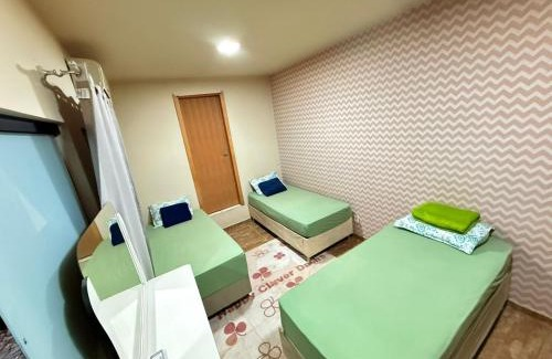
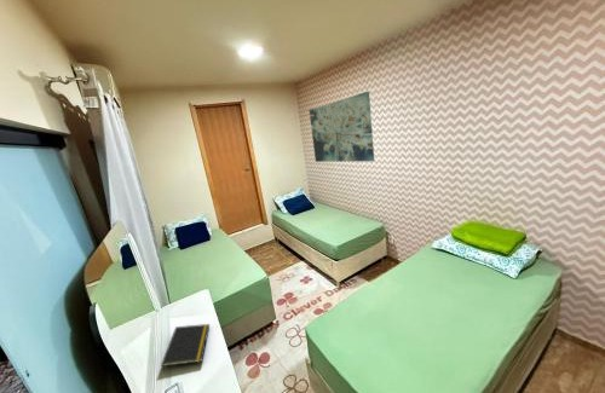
+ wall art (338, 132)
+ notepad (188, 342)
